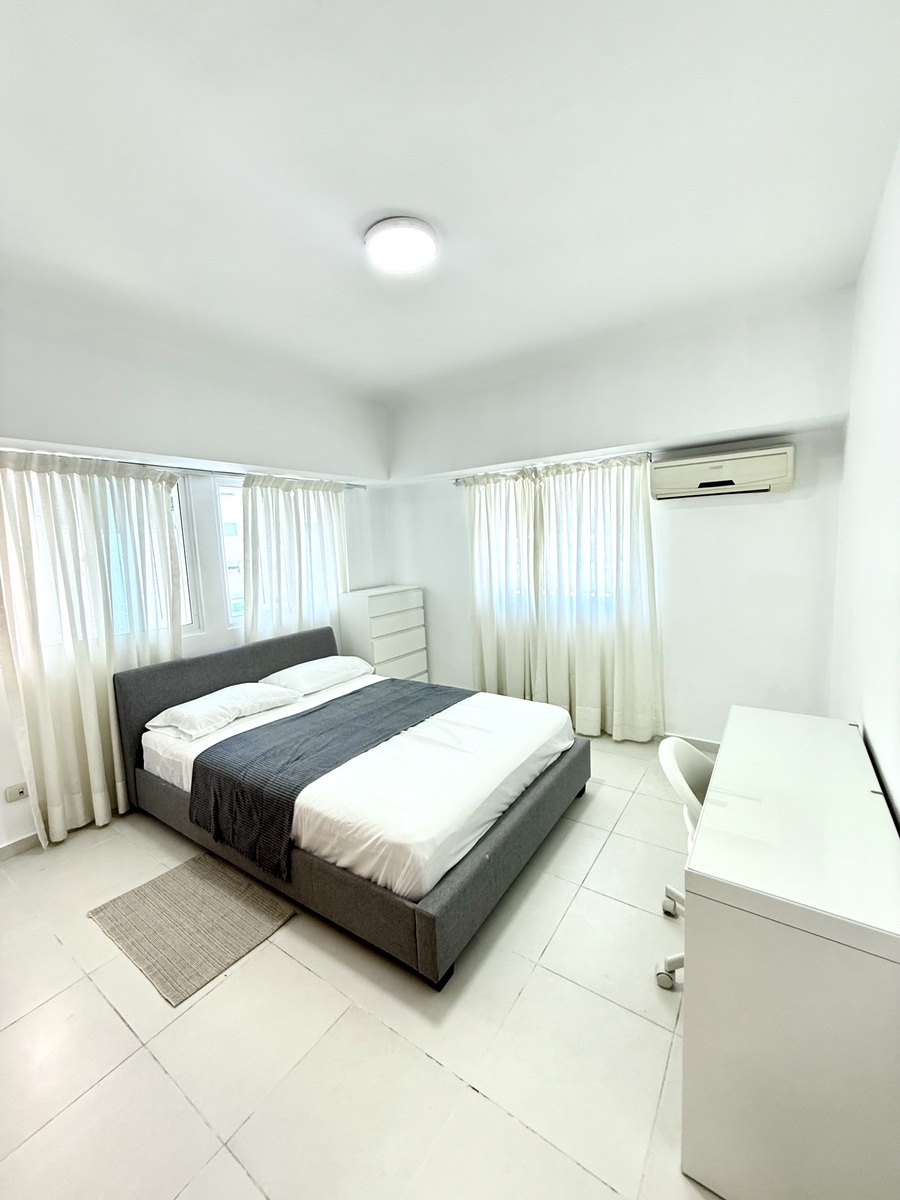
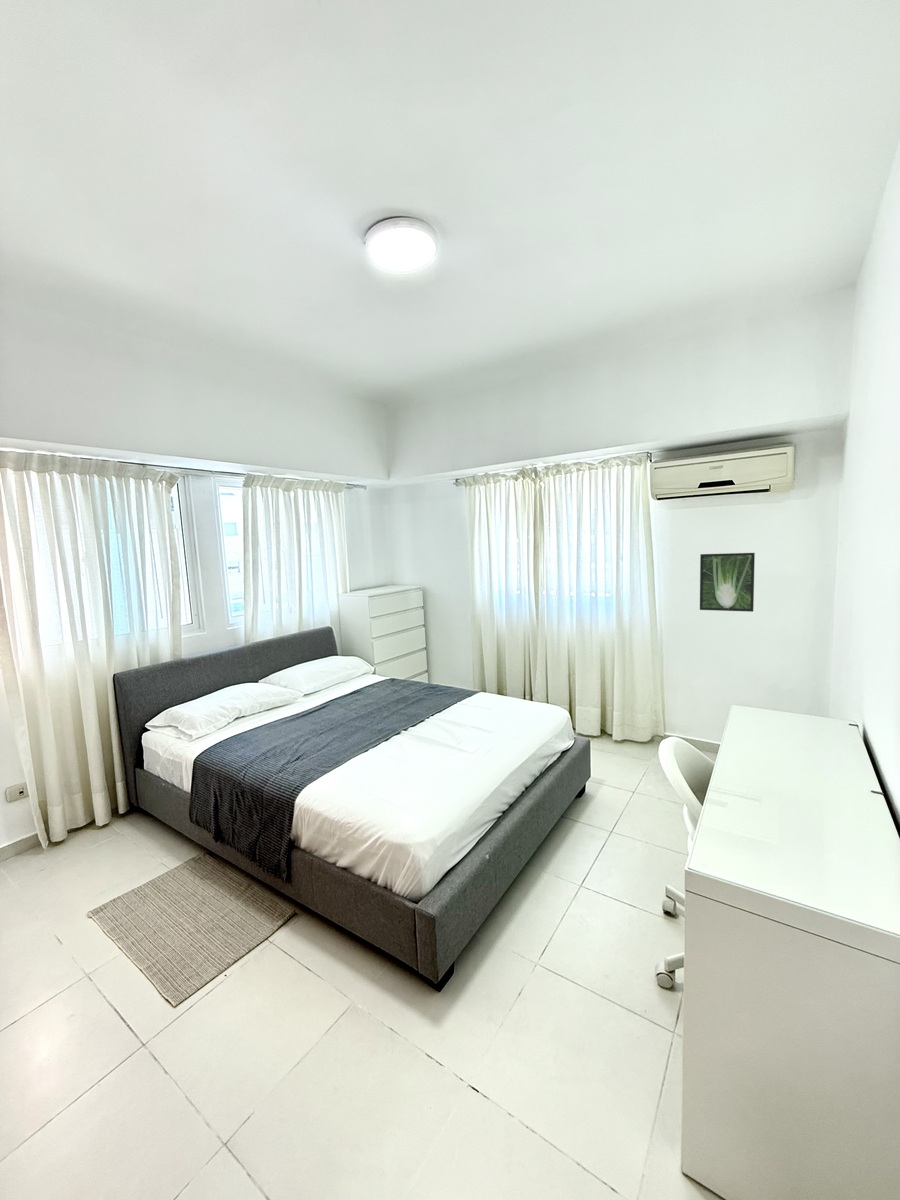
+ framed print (726, 582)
